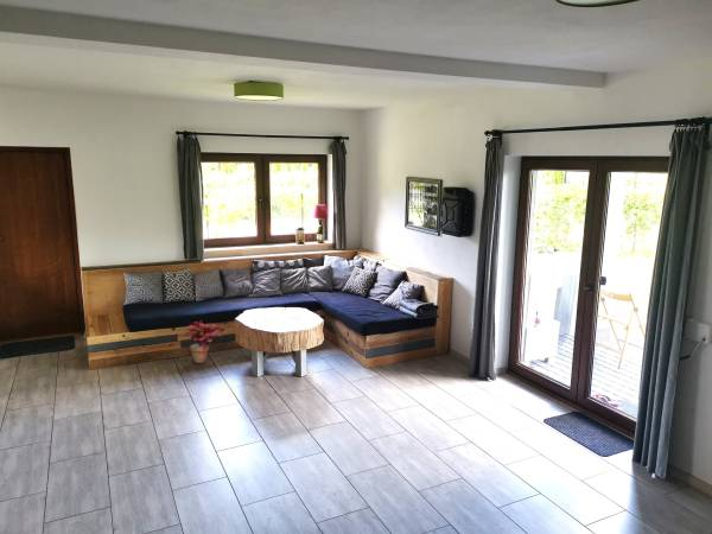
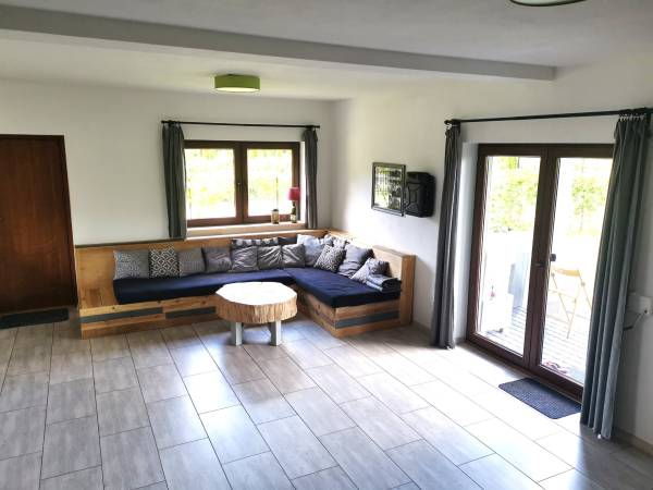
- potted plant (202, 342)
